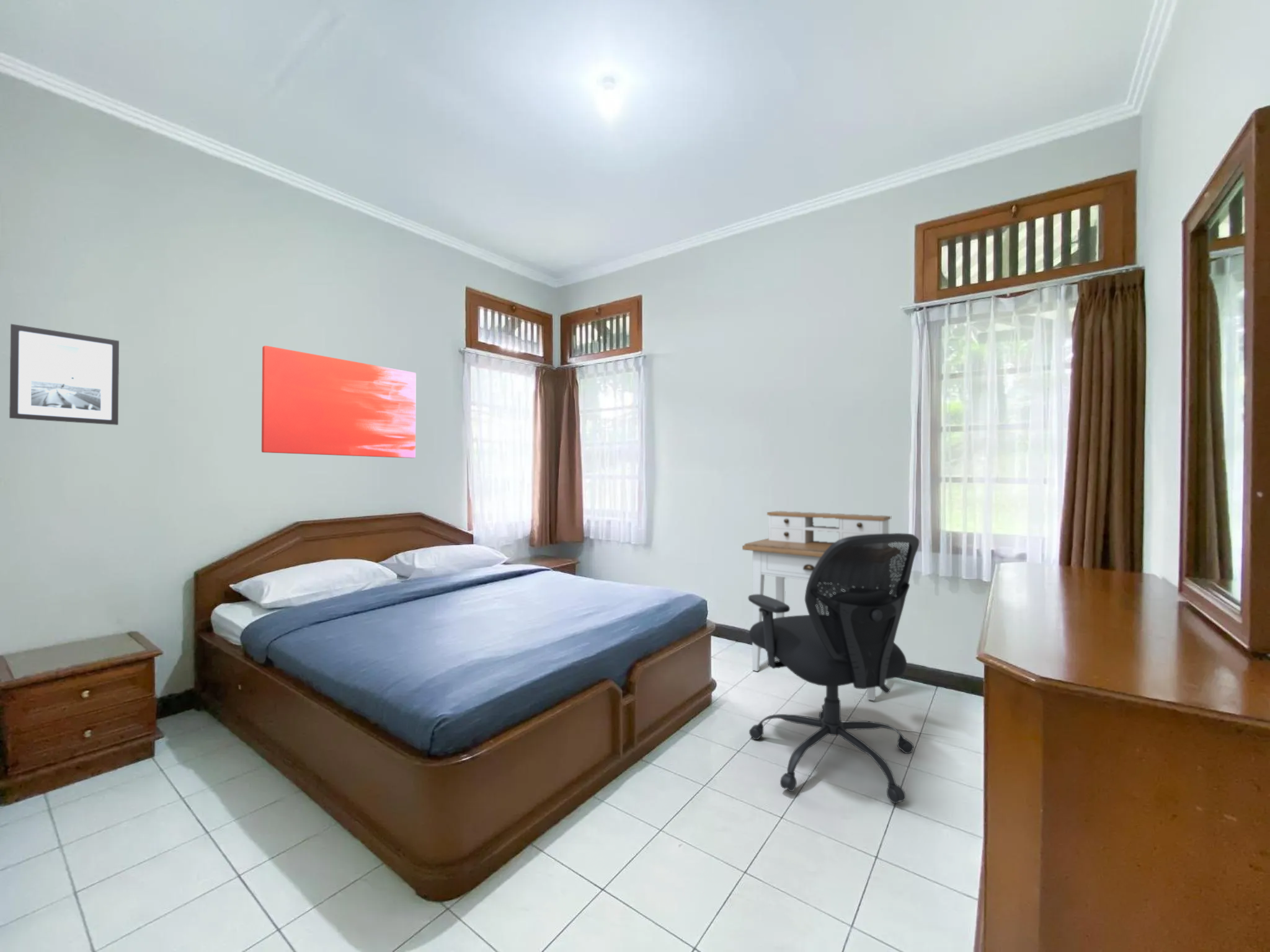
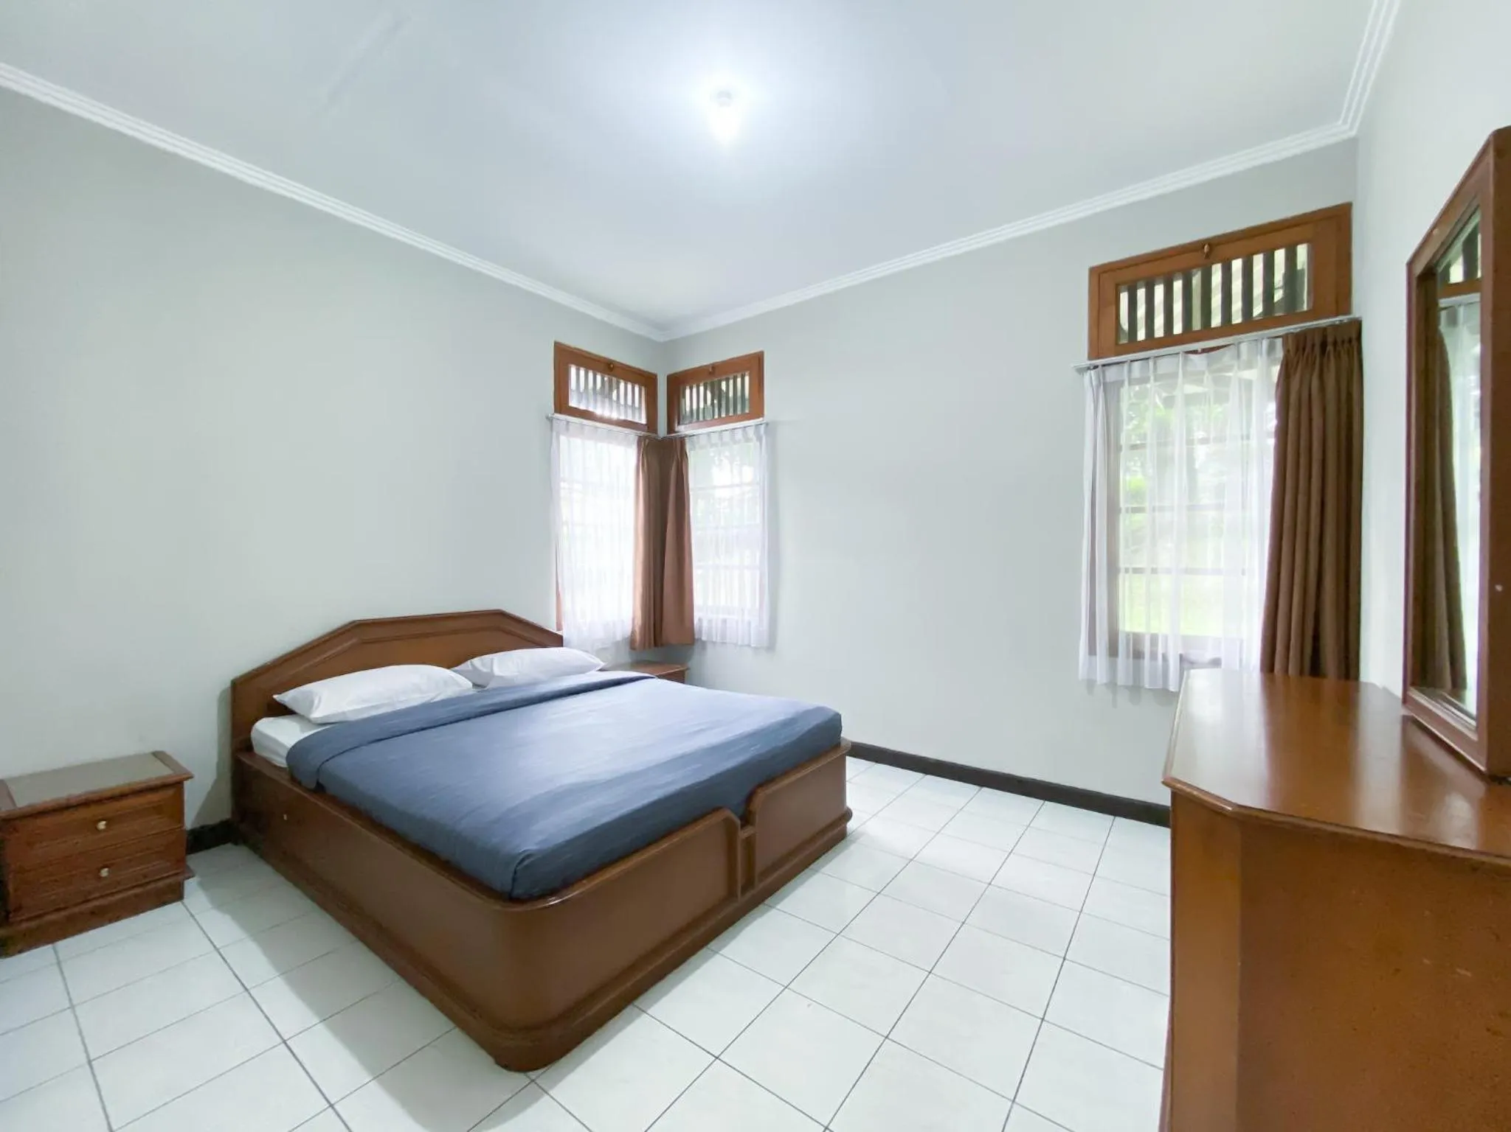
- chair (835, 641)
- wall art (347, 408)
- desk (820, 580)
- wall art (67, 377)
